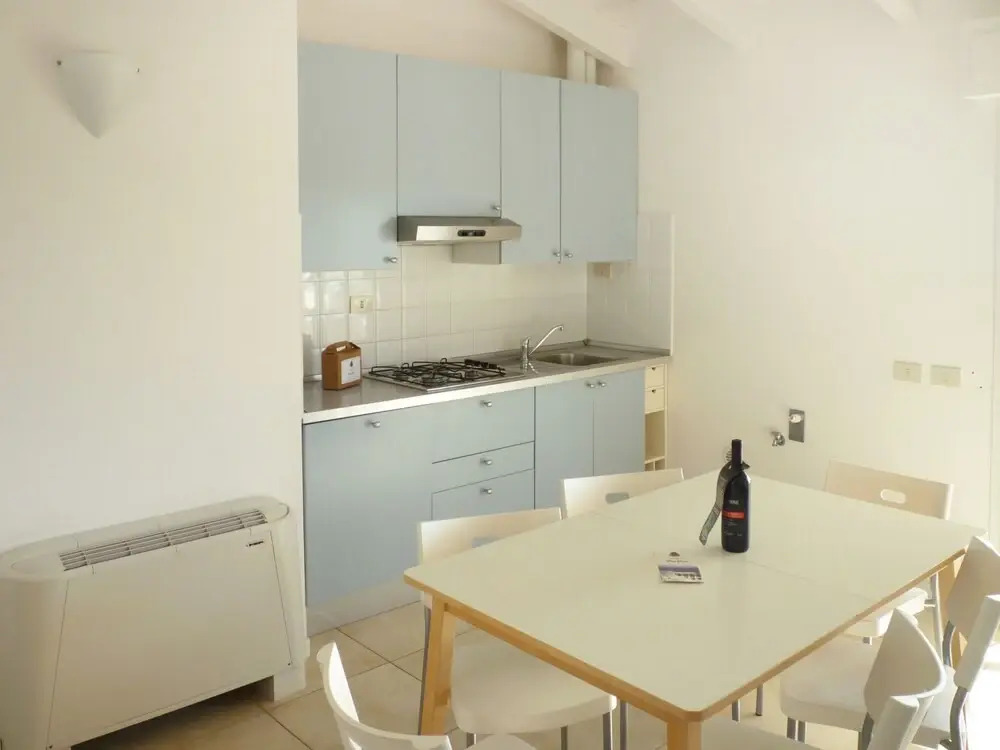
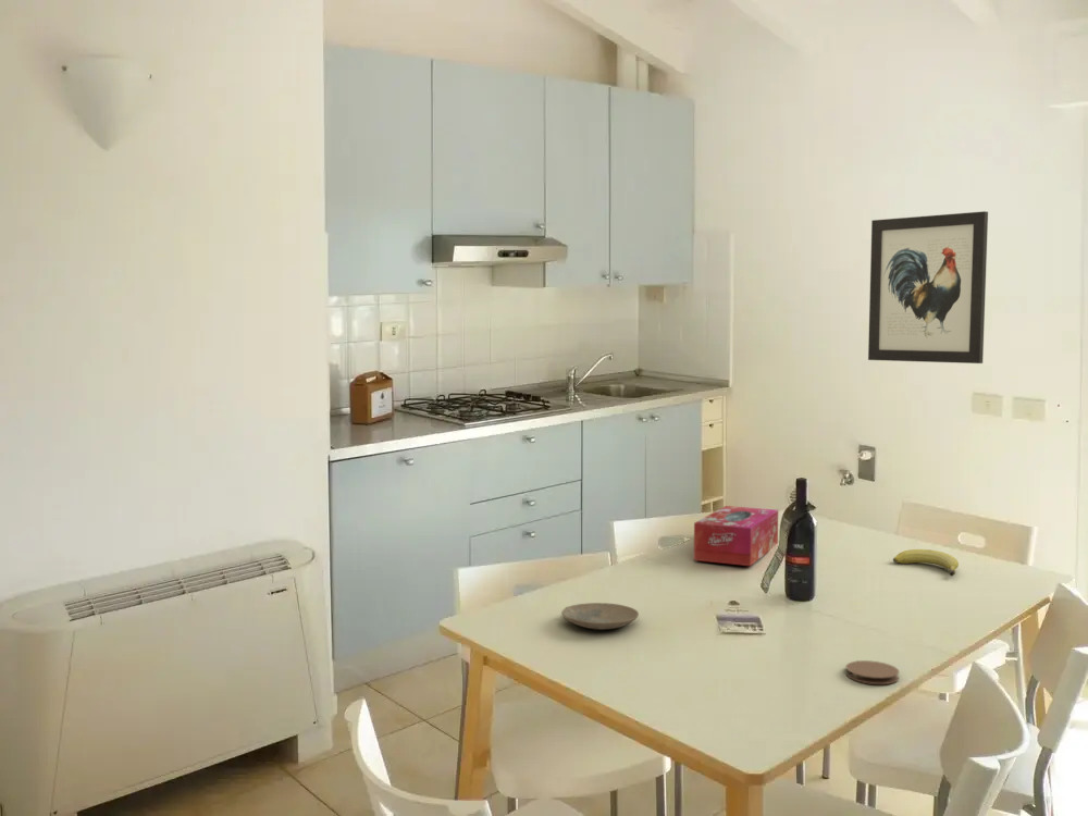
+ fruit (930, 559)
+ wall art (925, 288)
+ coaster (871, 671)
+ plate (599, 618)
+ tissue box (737, 534)
